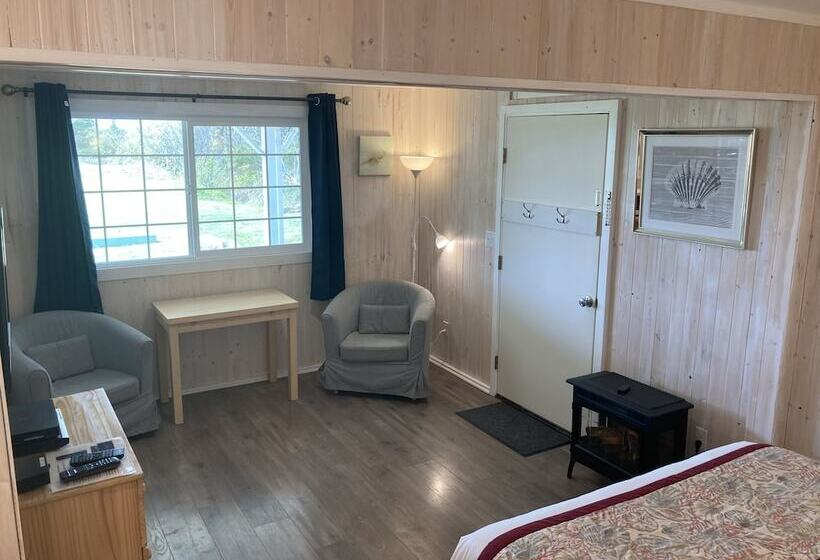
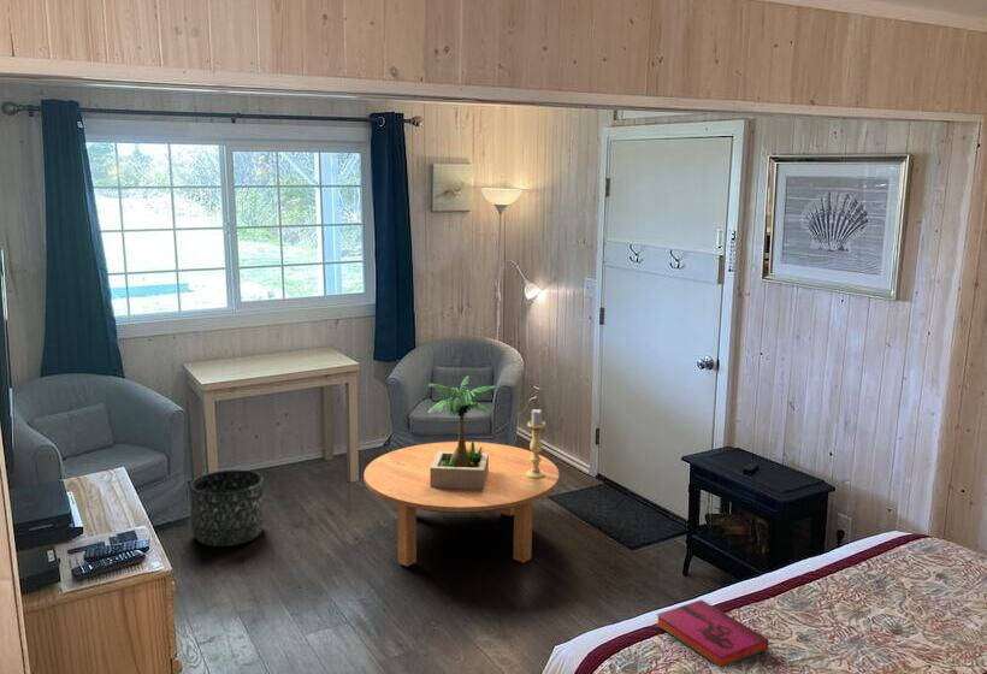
+ coffee table (461, 503)
+ hardback book (710, 631)
+ potted plant (463, 428)
+ candle holder (536, 442)
+ basket (227, 508)
